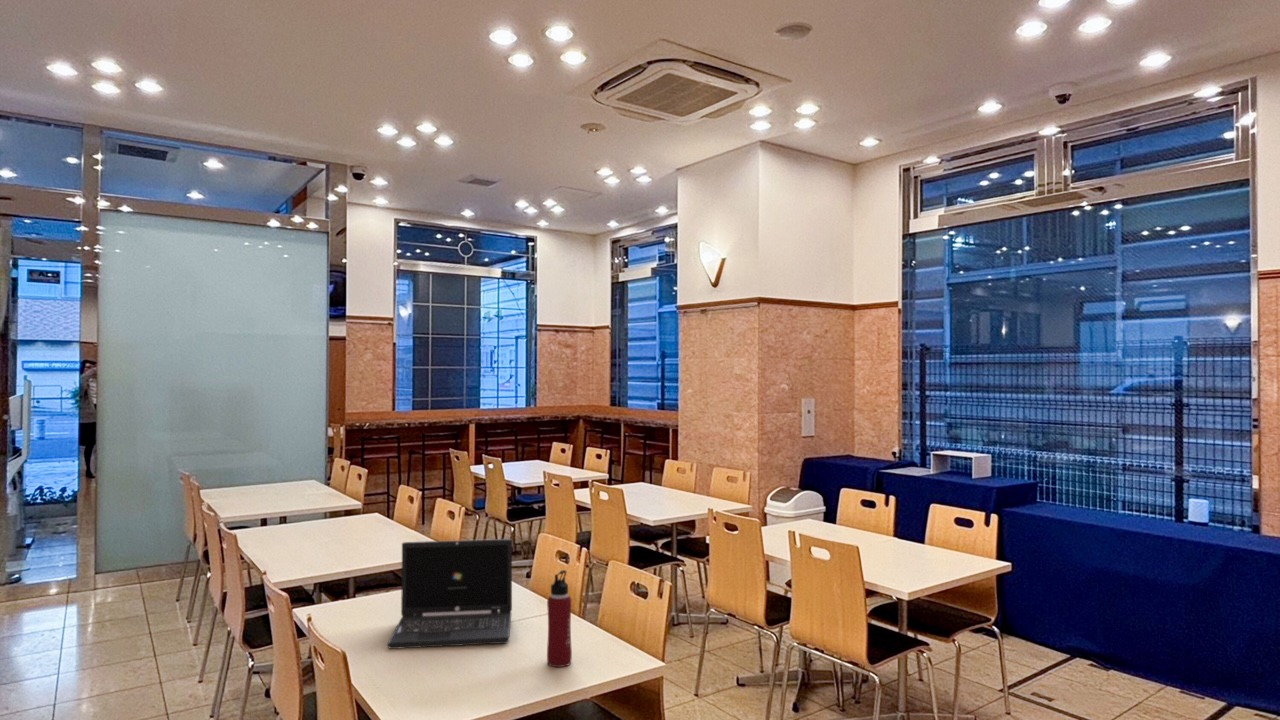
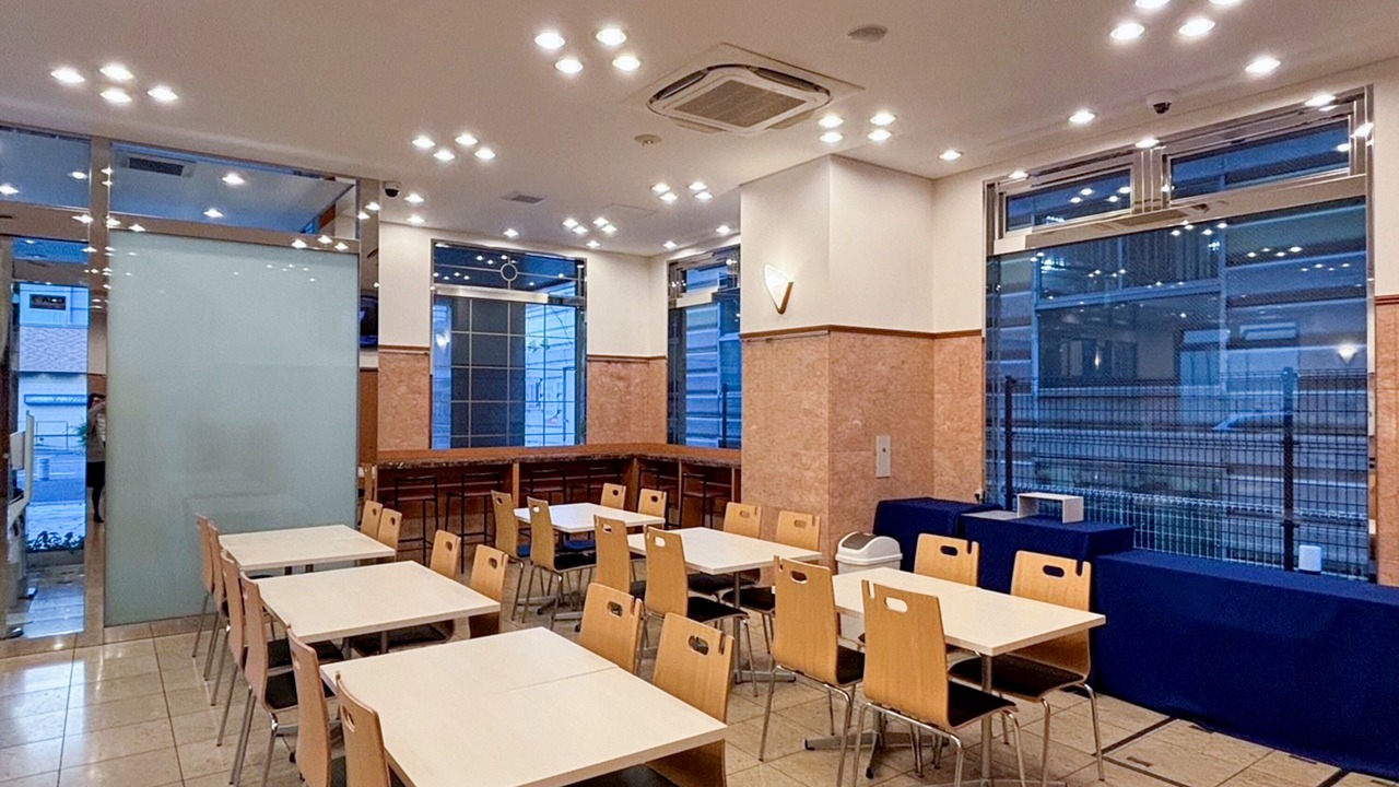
- water bottle (559, 617)
- laptop (453, 590)
